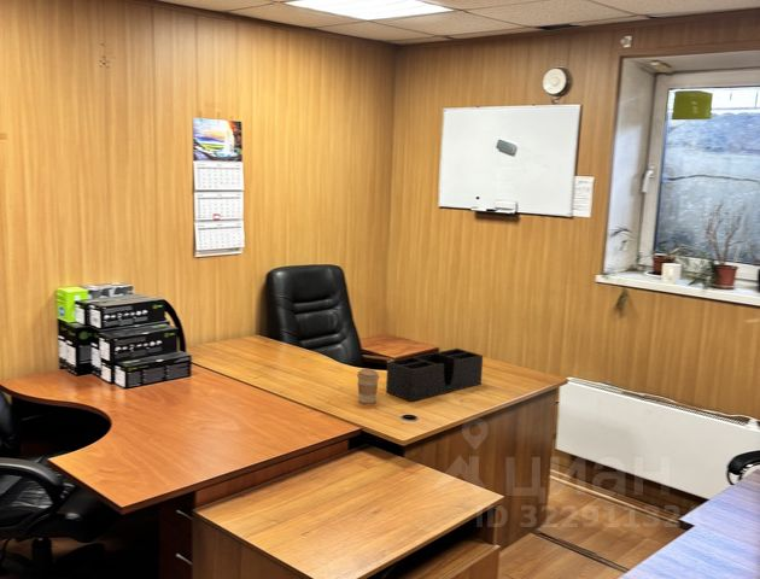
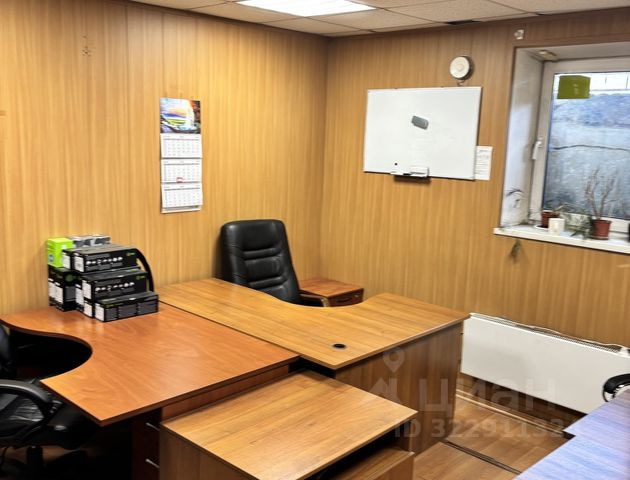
- coffee cup (367, 385)
- desk organizer (435, 373)
